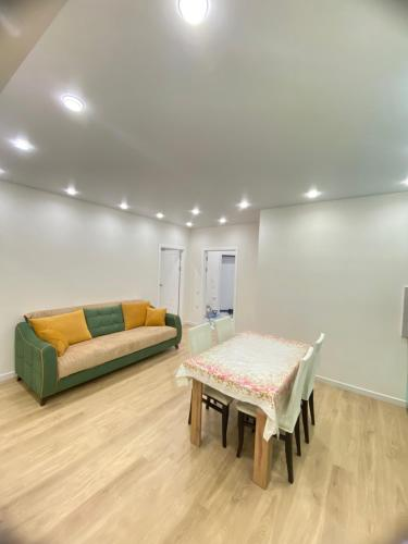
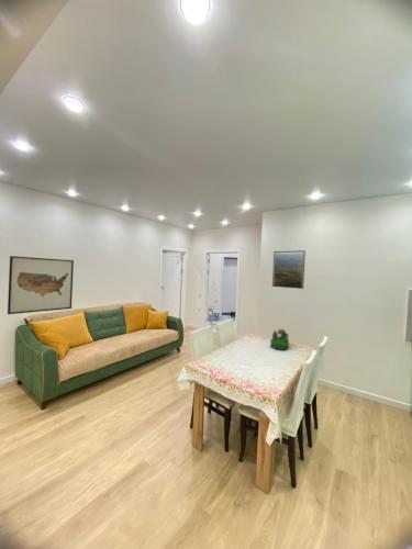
+ wall art (43, 284)
+ plant (279, 338)
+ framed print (288, 269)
